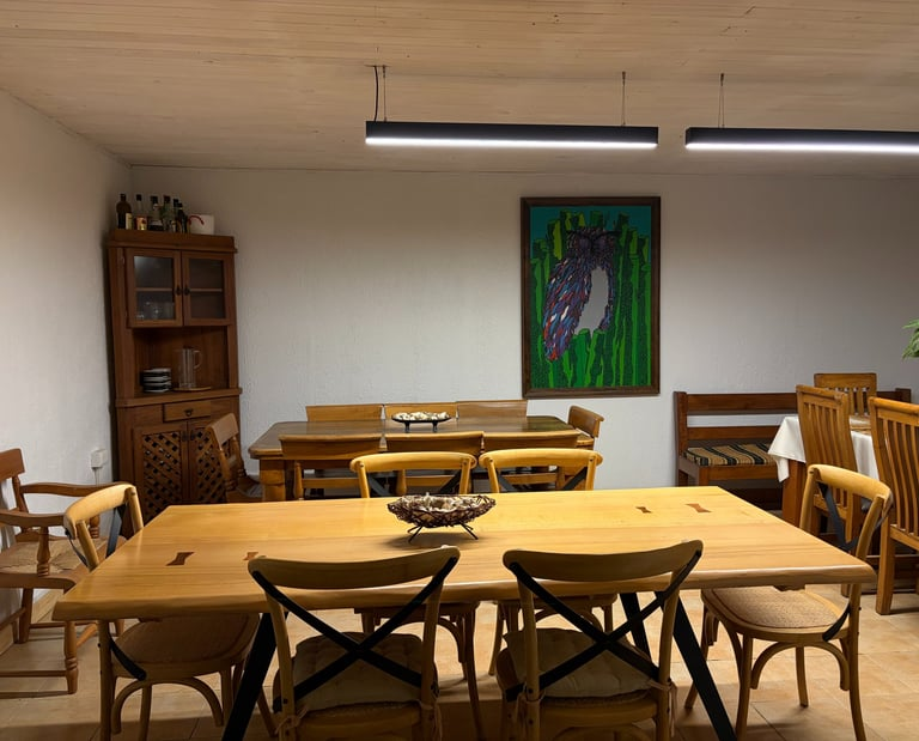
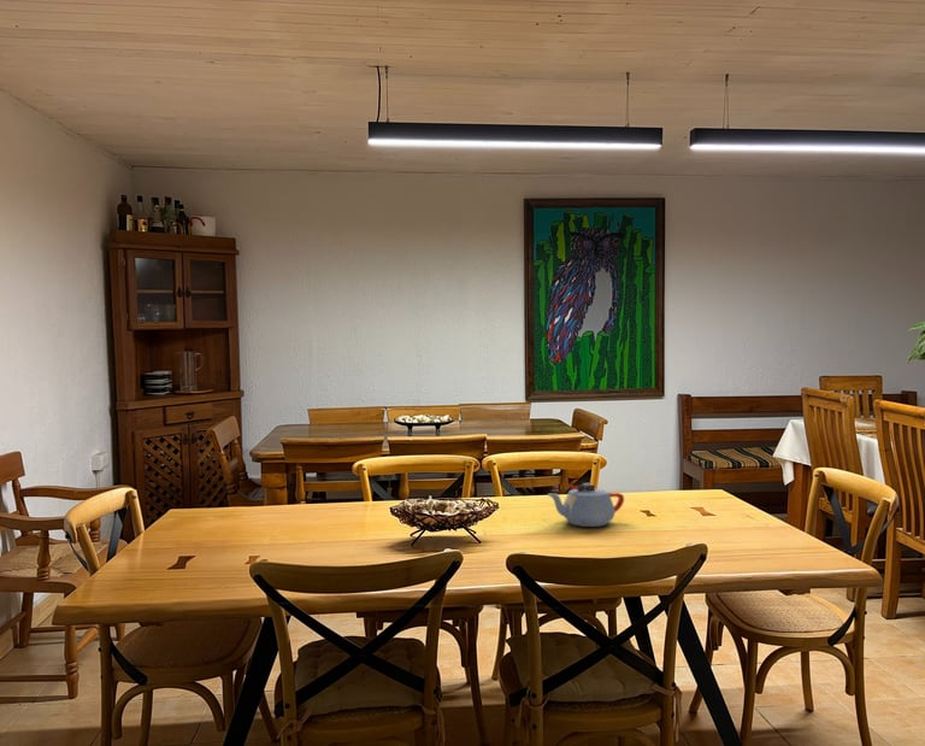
+ teapot (585, 503)
